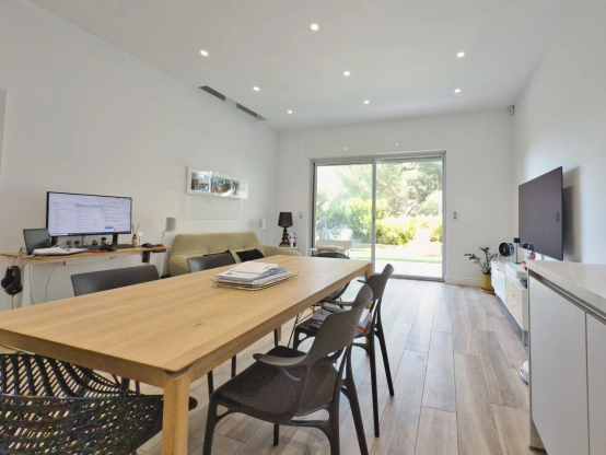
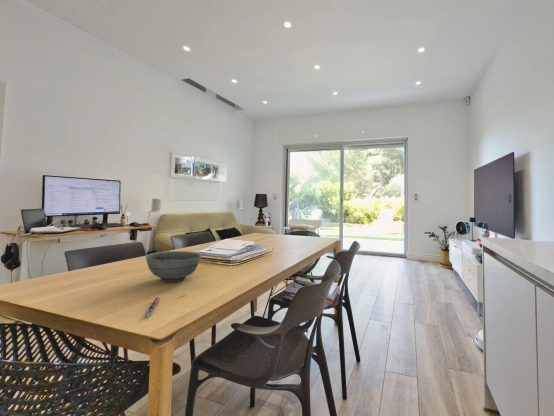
+ pen (152, 305)
+ bowl (173, 267)
